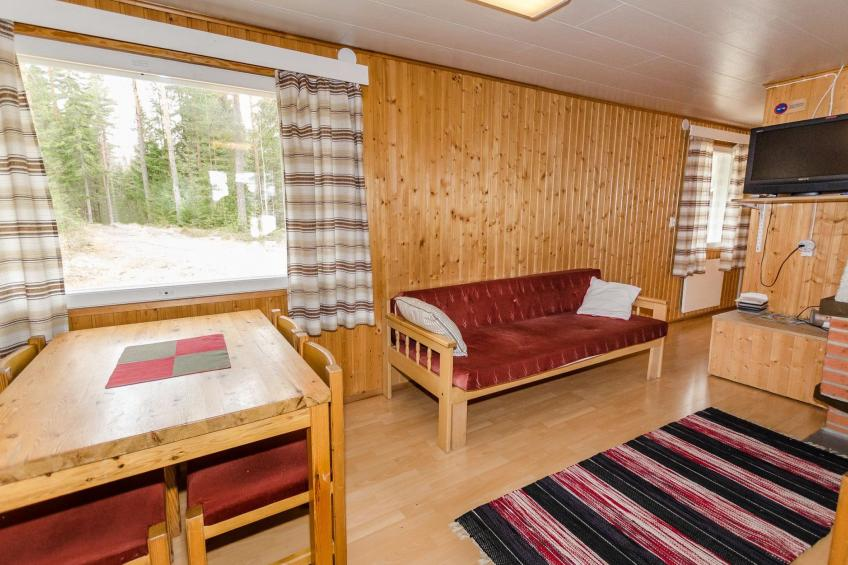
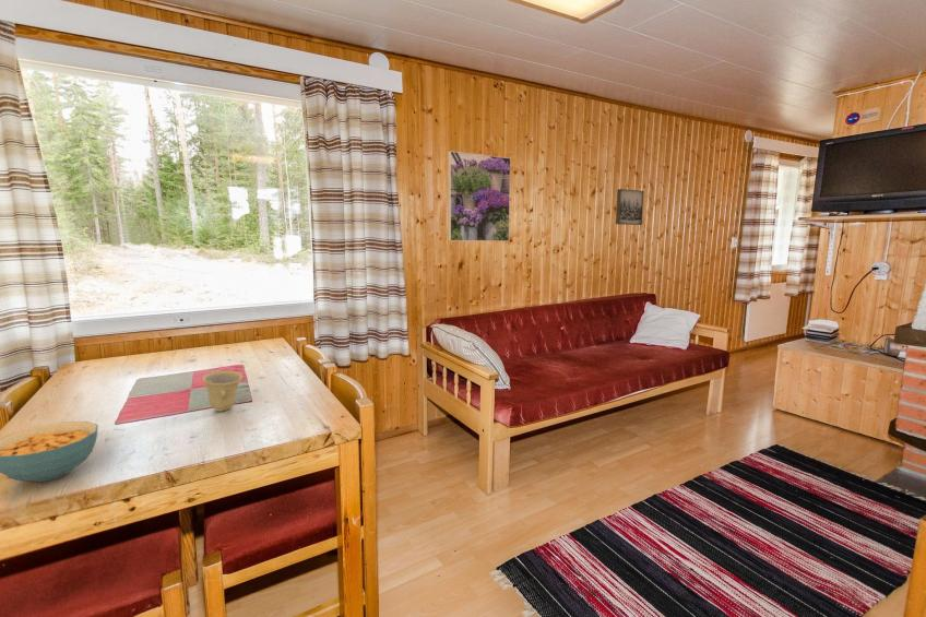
+ cup (224, 392)
+ wall art (629, 206)
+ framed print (479, 198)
+ cereal bowl (48, 456)
